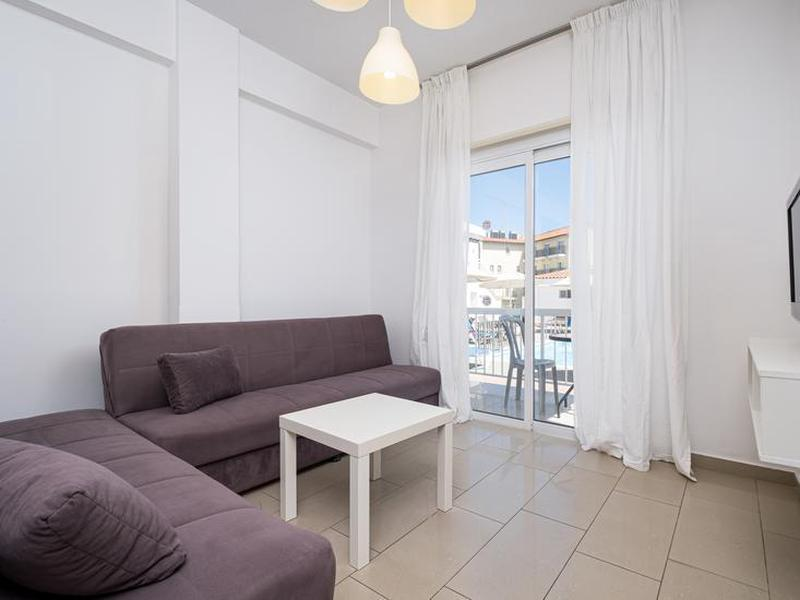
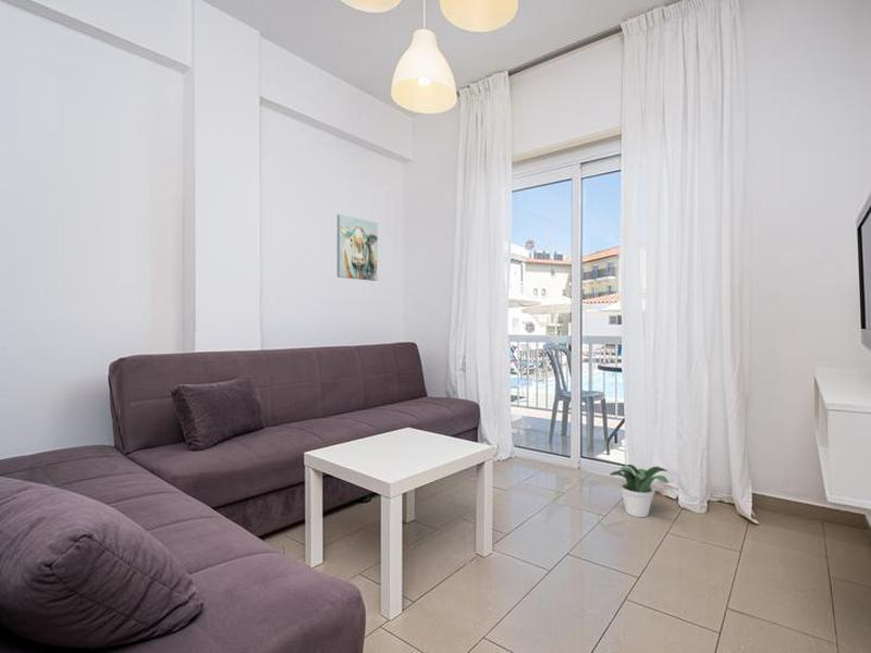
+ wall art (357, 248)
+ potted plant (641, 491)
